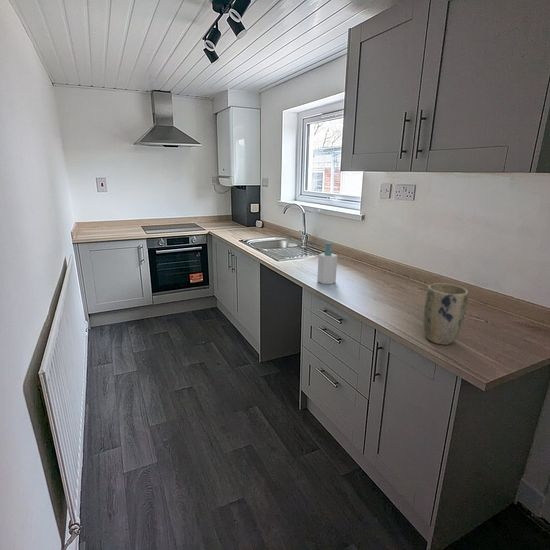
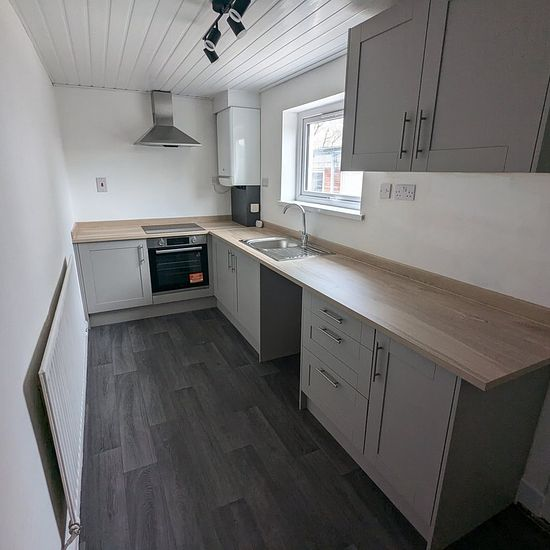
- soap bottle (327, 262)
- plant pot (443, 314)
